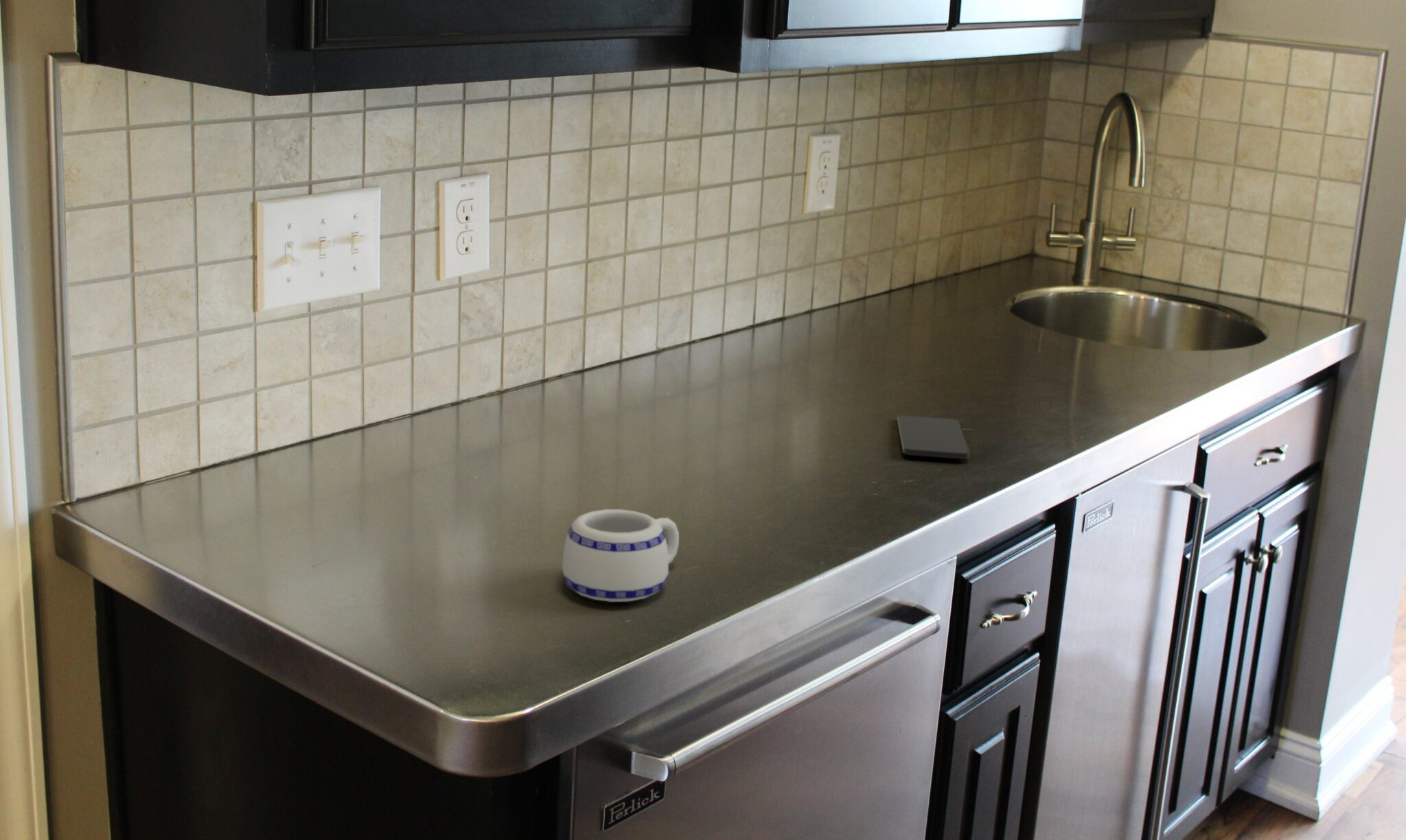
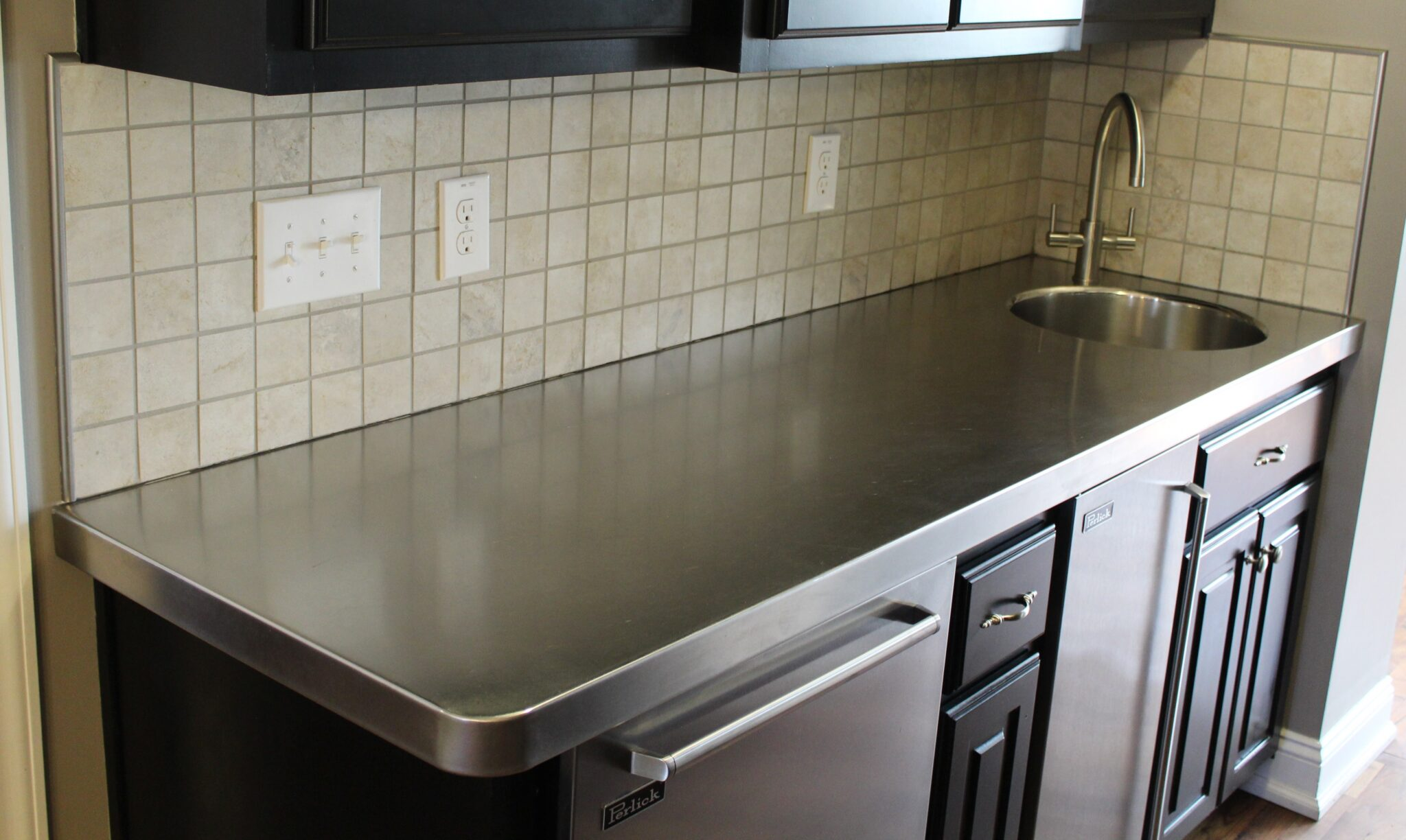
- mug (627, 551)
- smartphone (932, 436)
